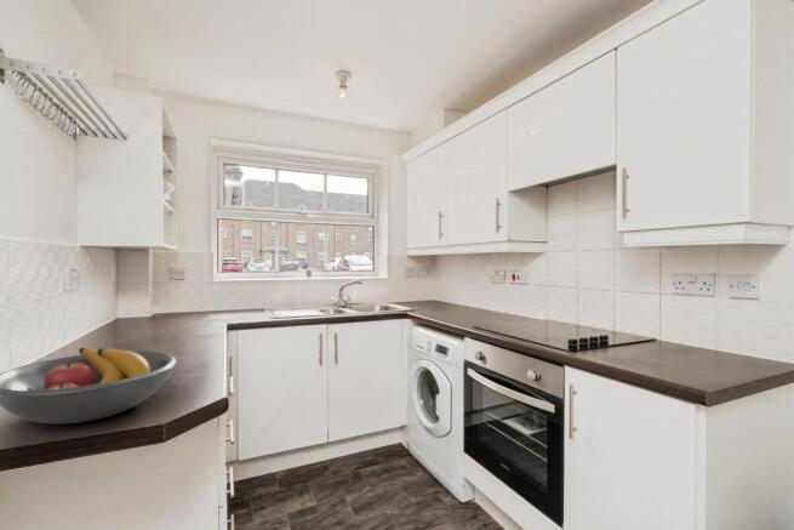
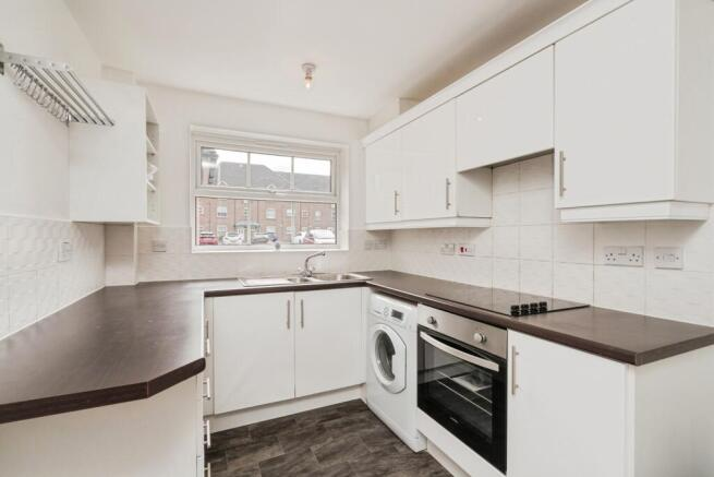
- fruit bowl (91, 383)
